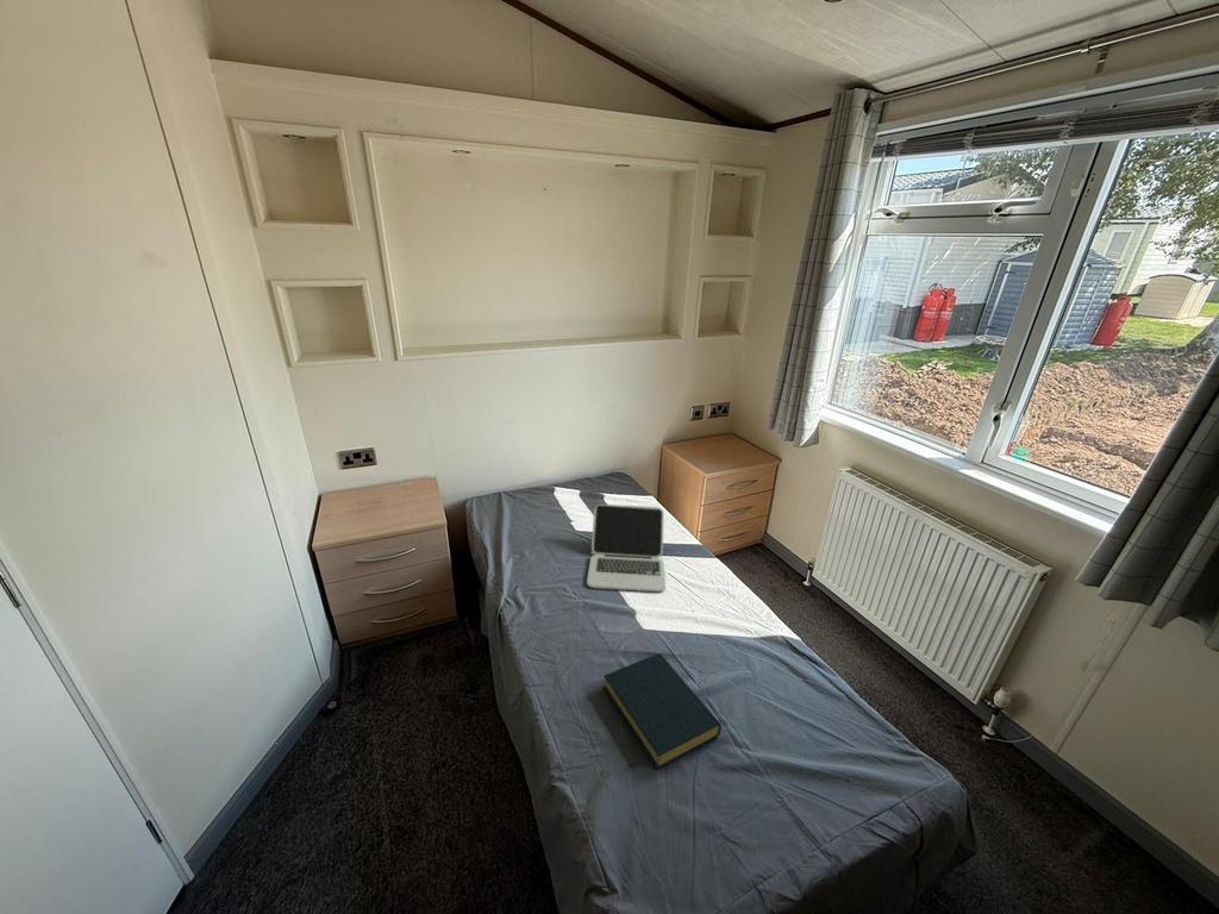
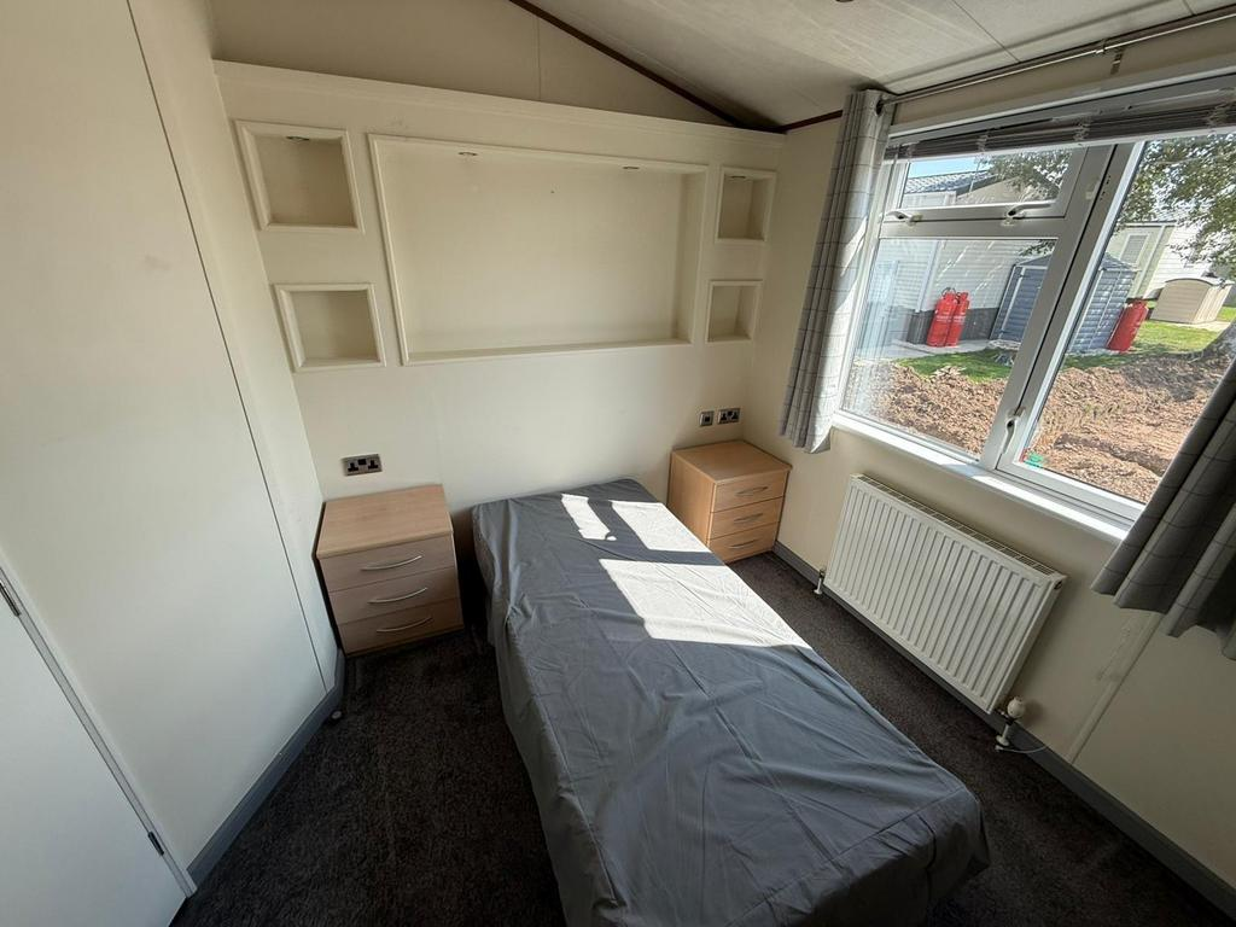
- laptop (627, 544)
- hardback book (658, 703)
